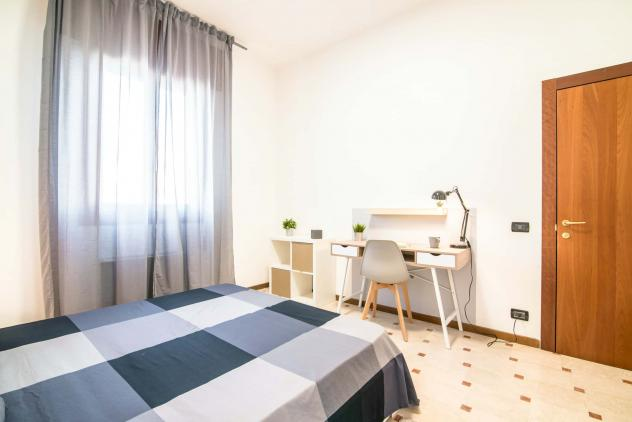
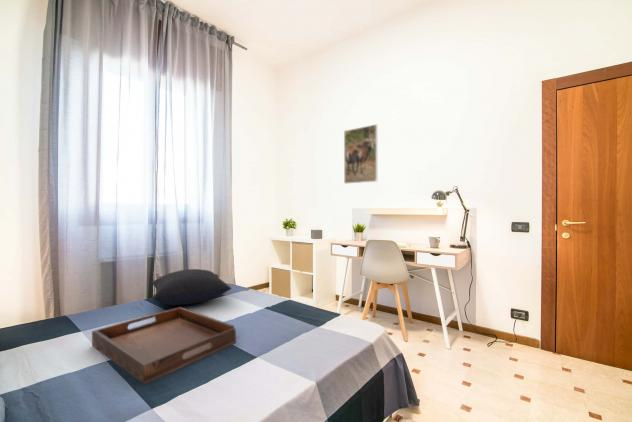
+ serving tray (166, 336)
+ pillow (190, 286)
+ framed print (360, 155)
